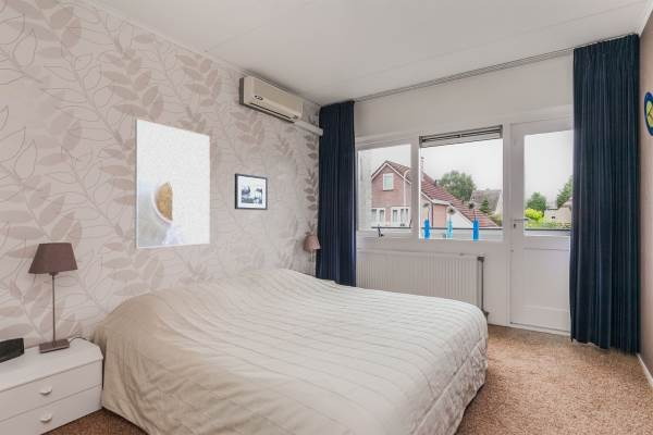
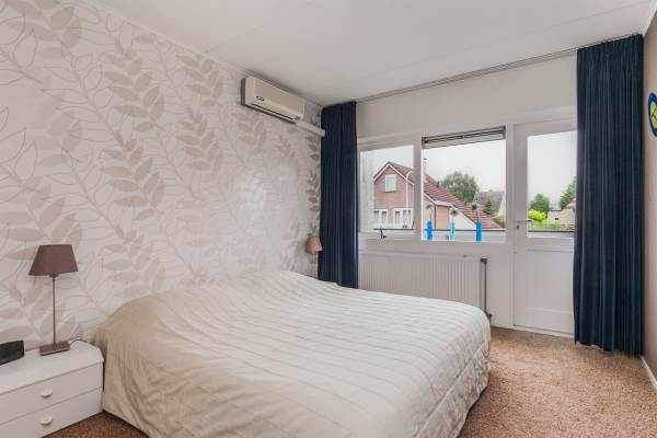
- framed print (175, 187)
- picture frame (251, 192)
